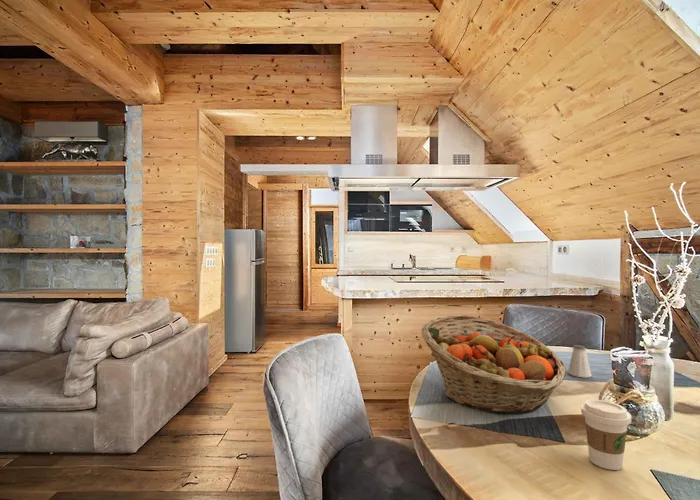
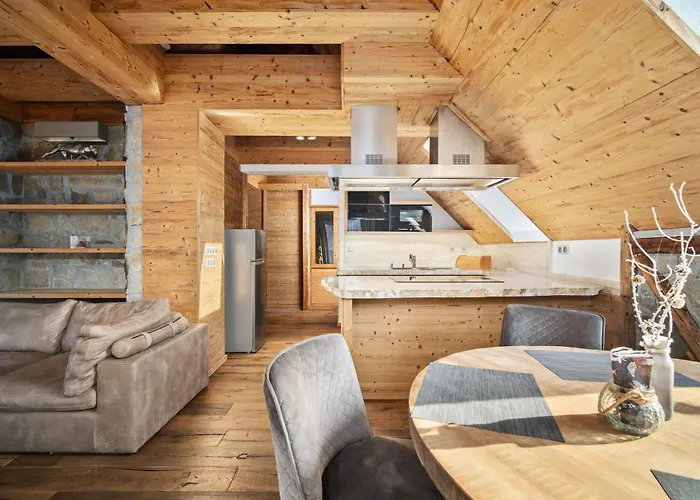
- saltshaker (579, 360)
- coffee cup (605, 433)
- fruit basket (491, 357)
